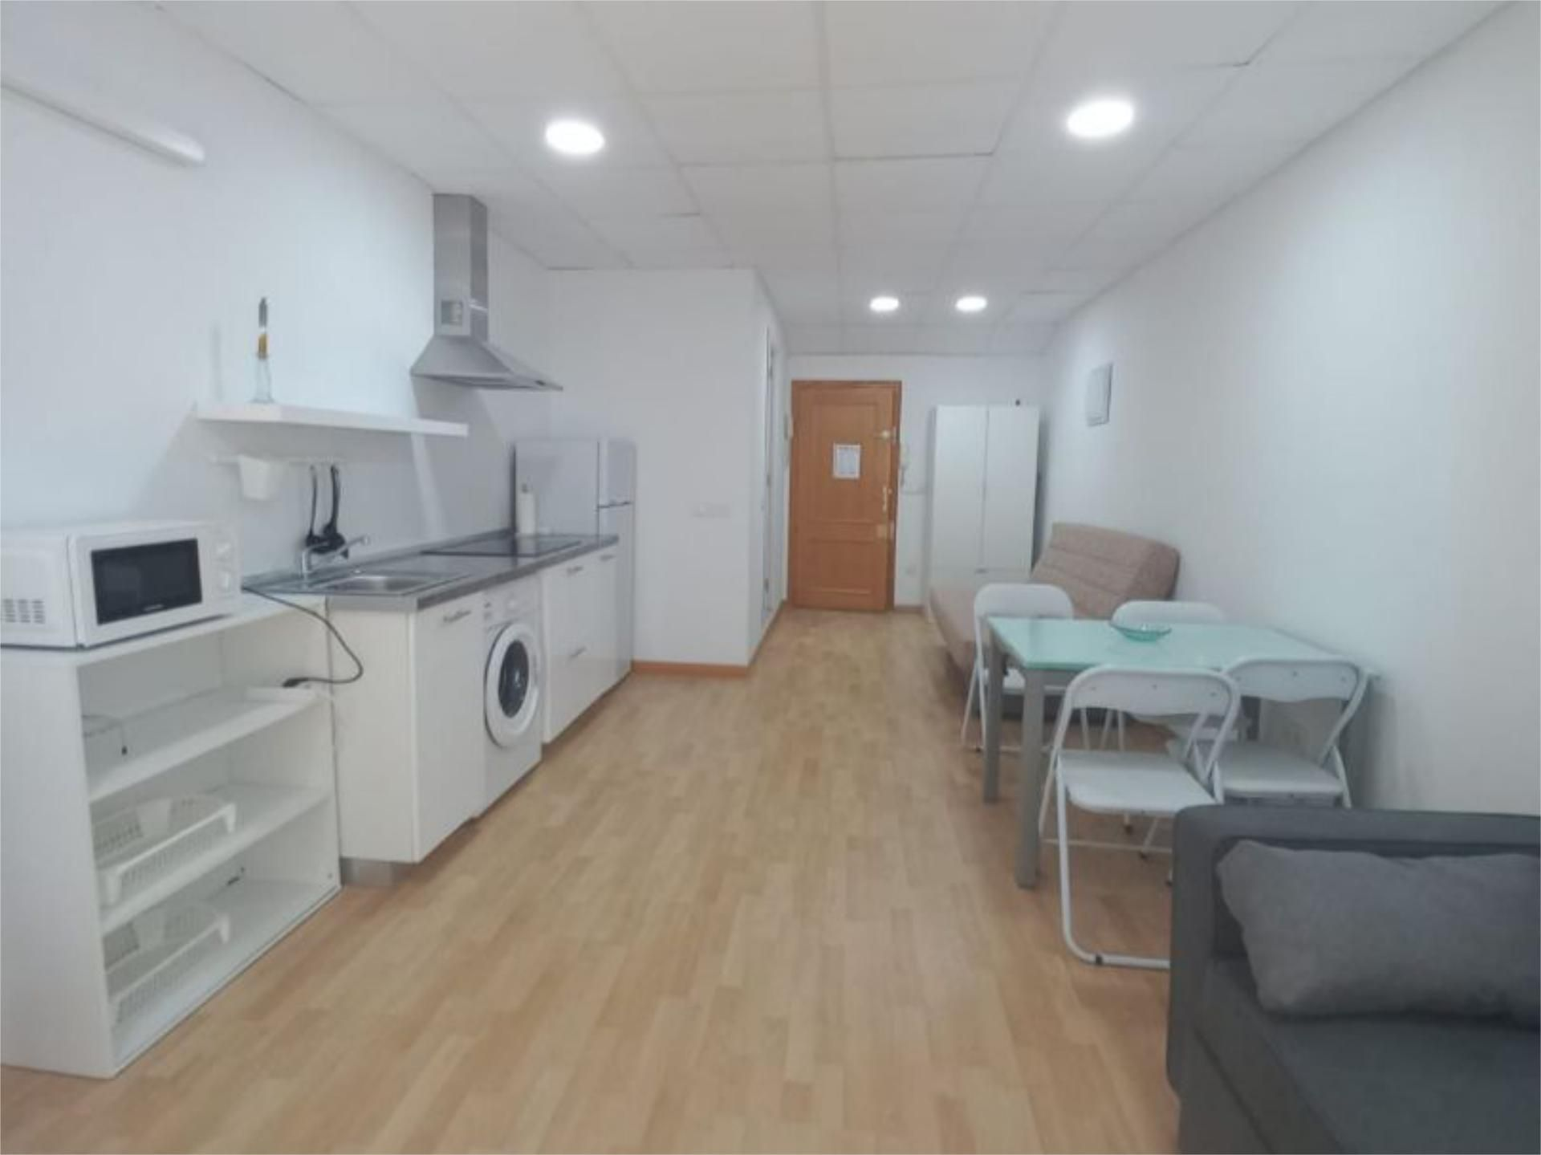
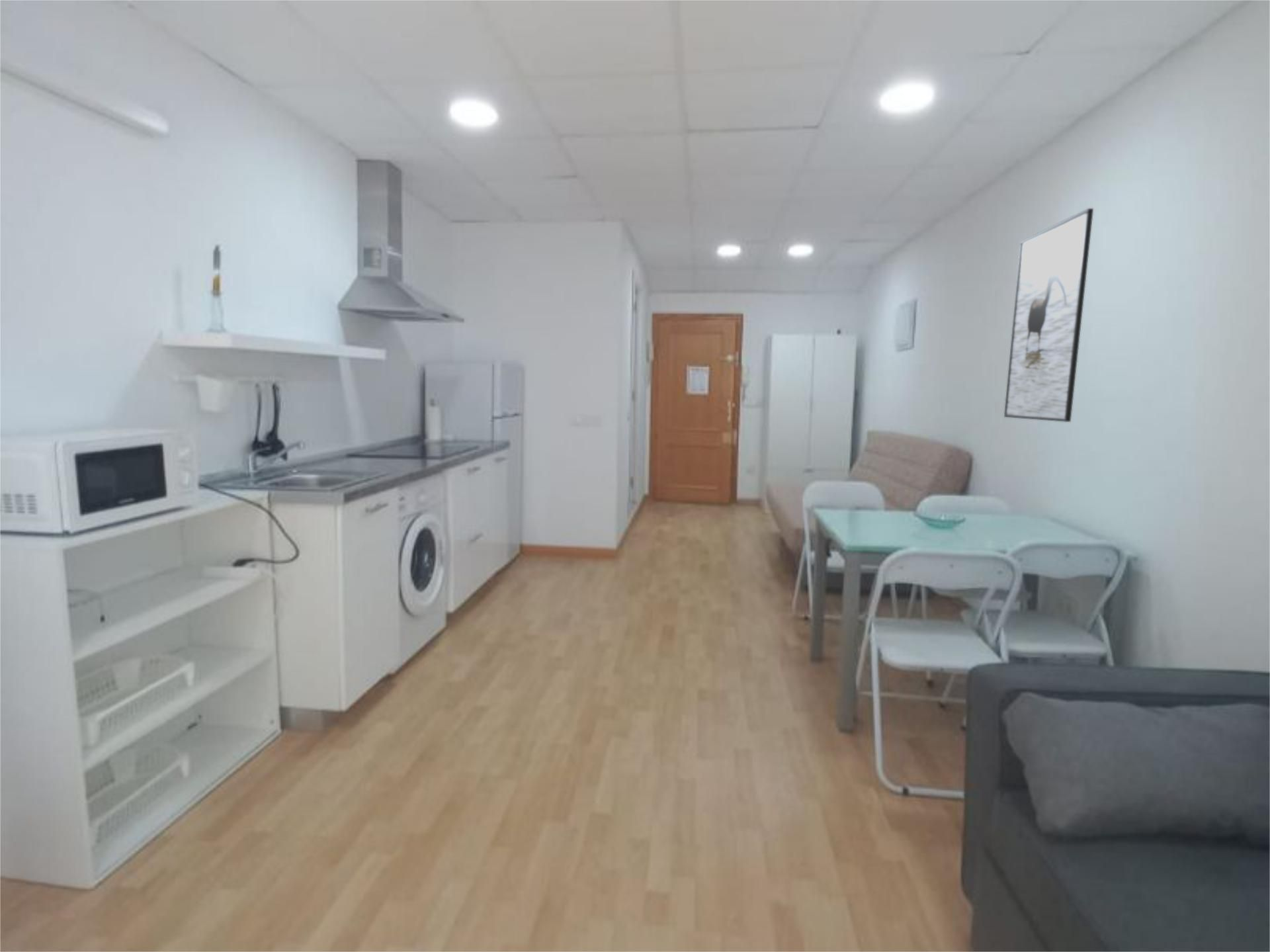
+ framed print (1043, 324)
